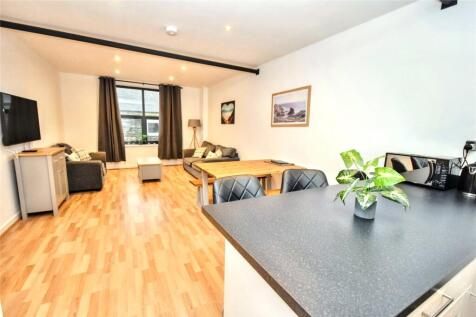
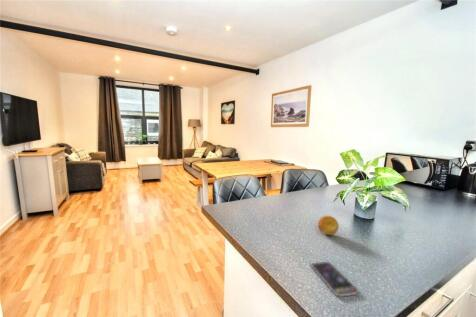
+ fruit (328, 225)
+ smartphone (332, 277)
